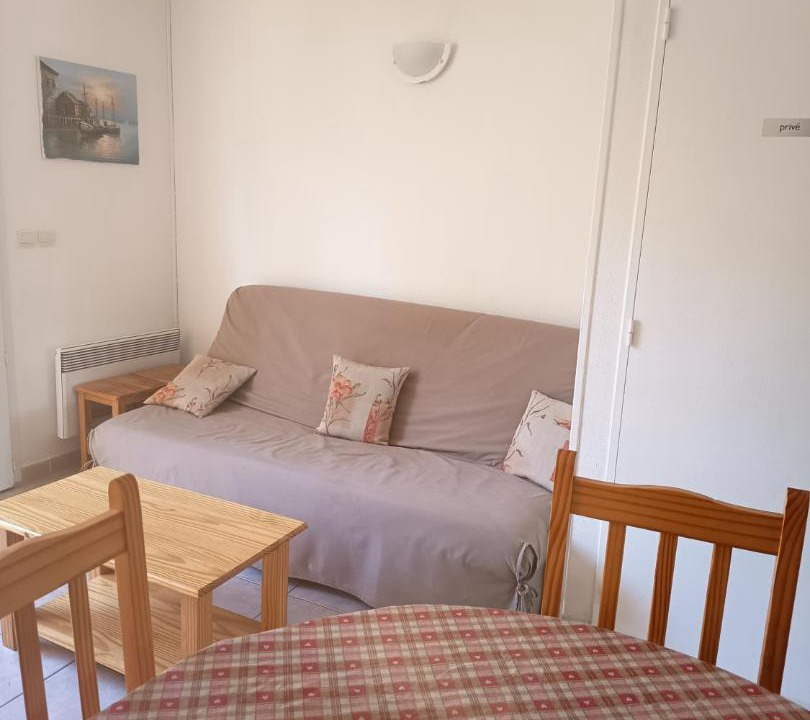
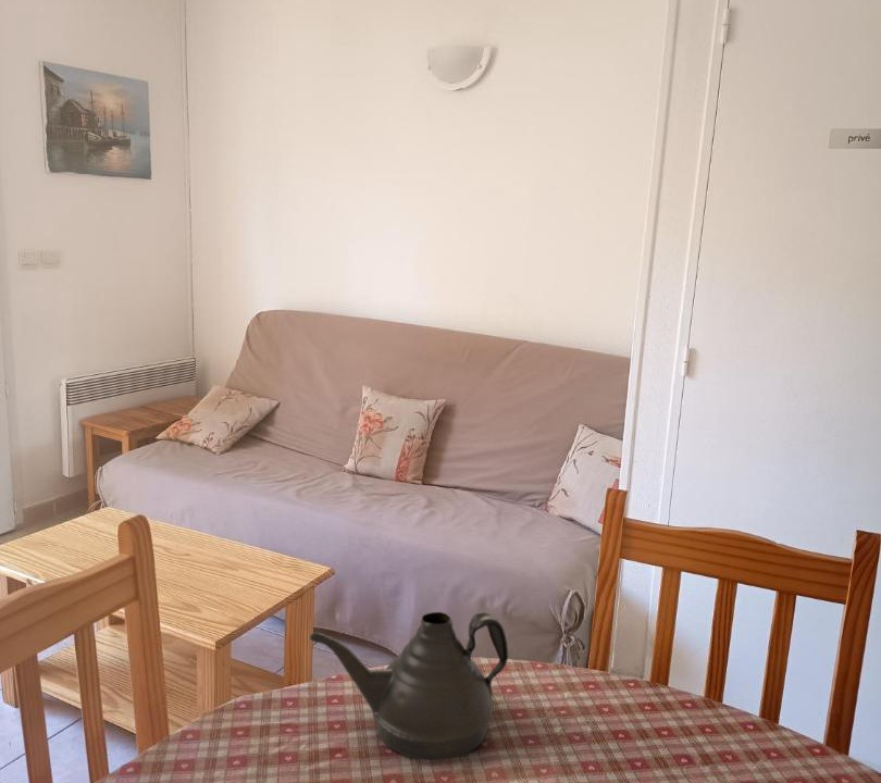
+ teapot (409, 673)
